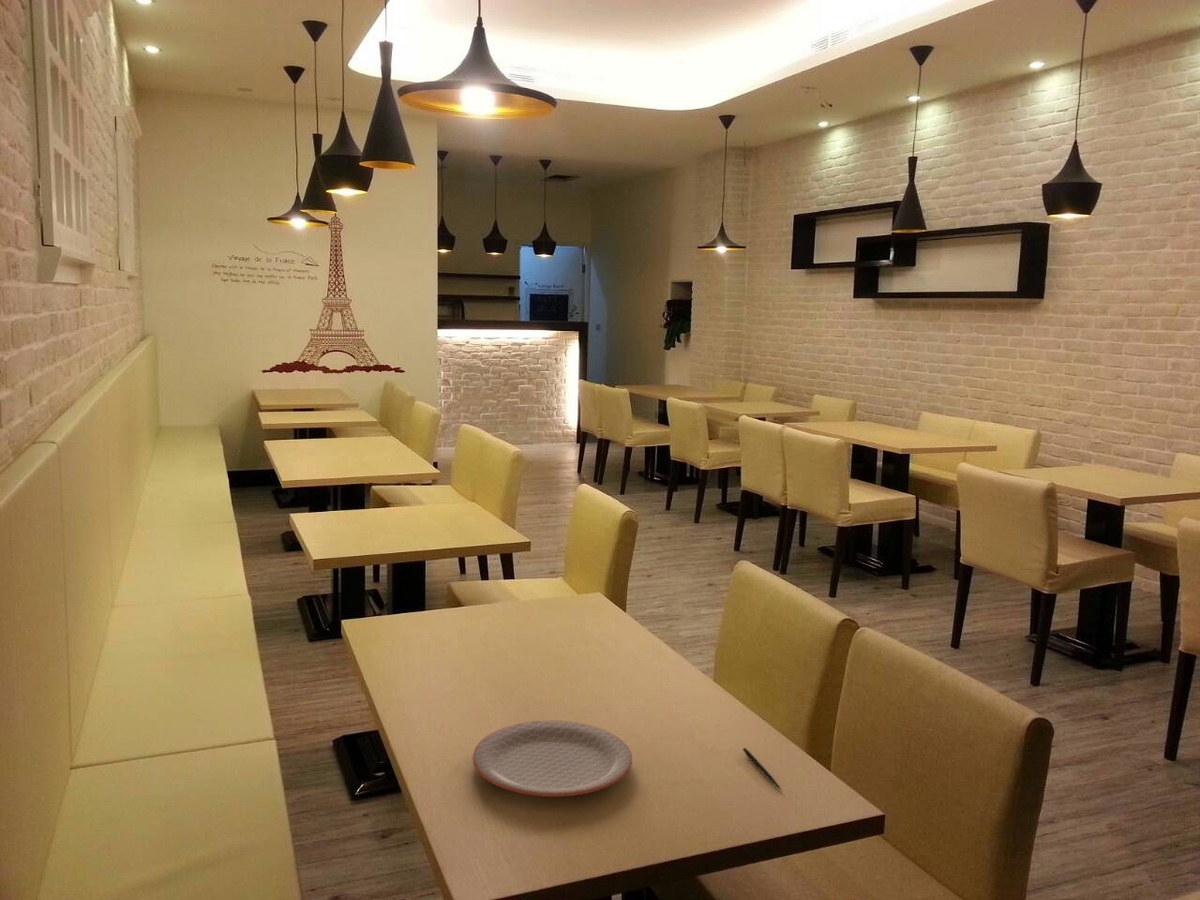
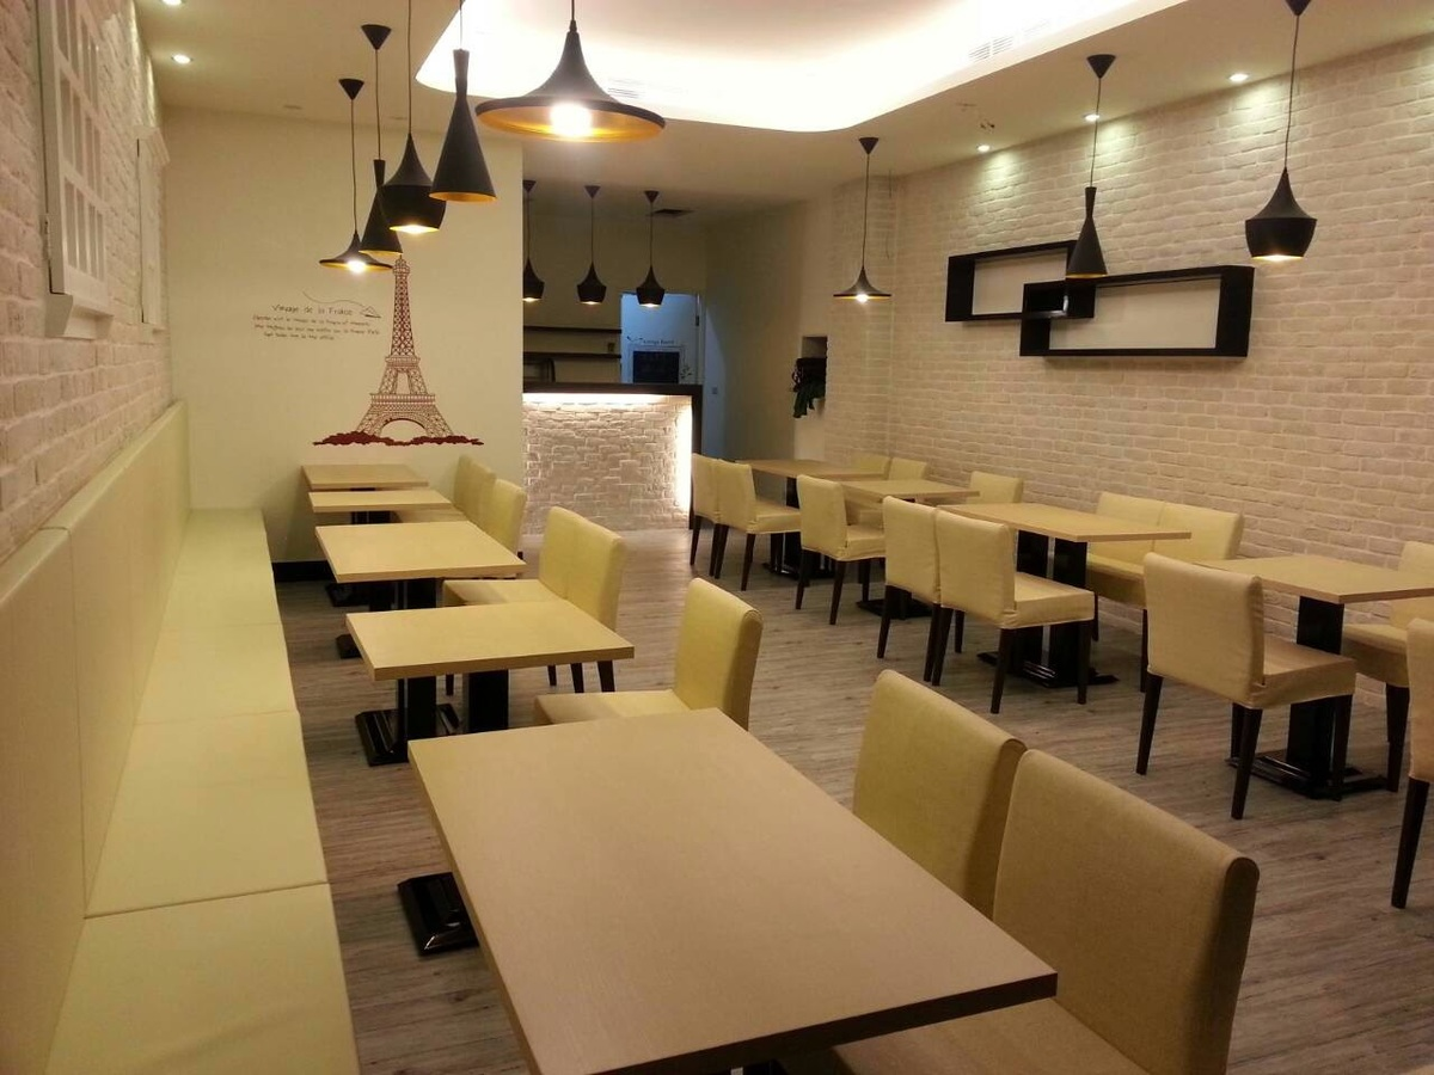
- plate (552, 760)
- pen (761, 768)
